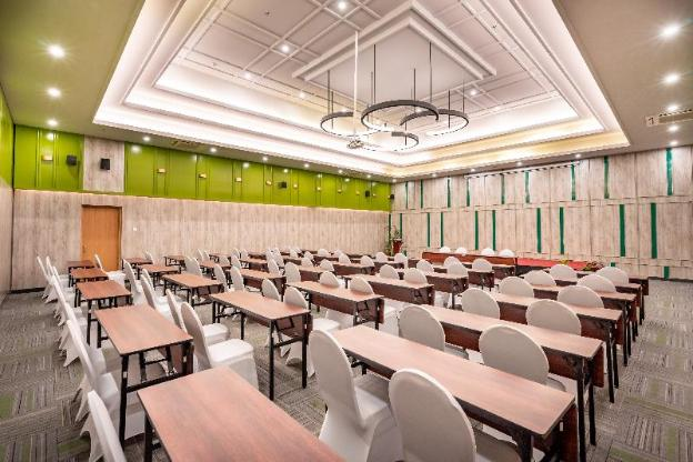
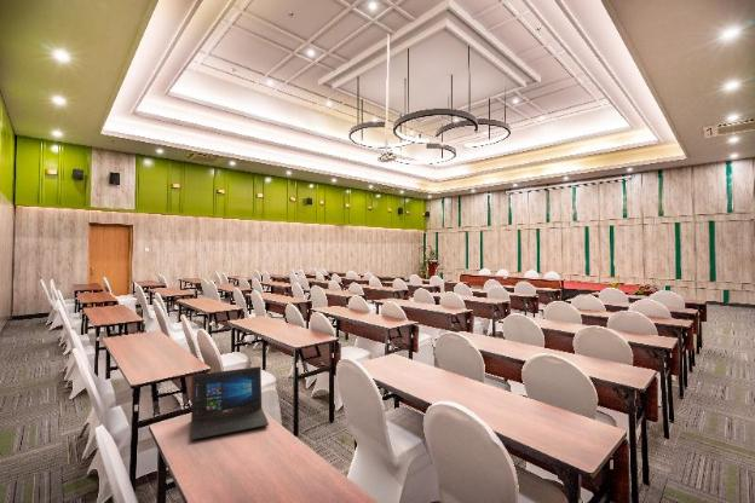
+ laptop (229, 399)
